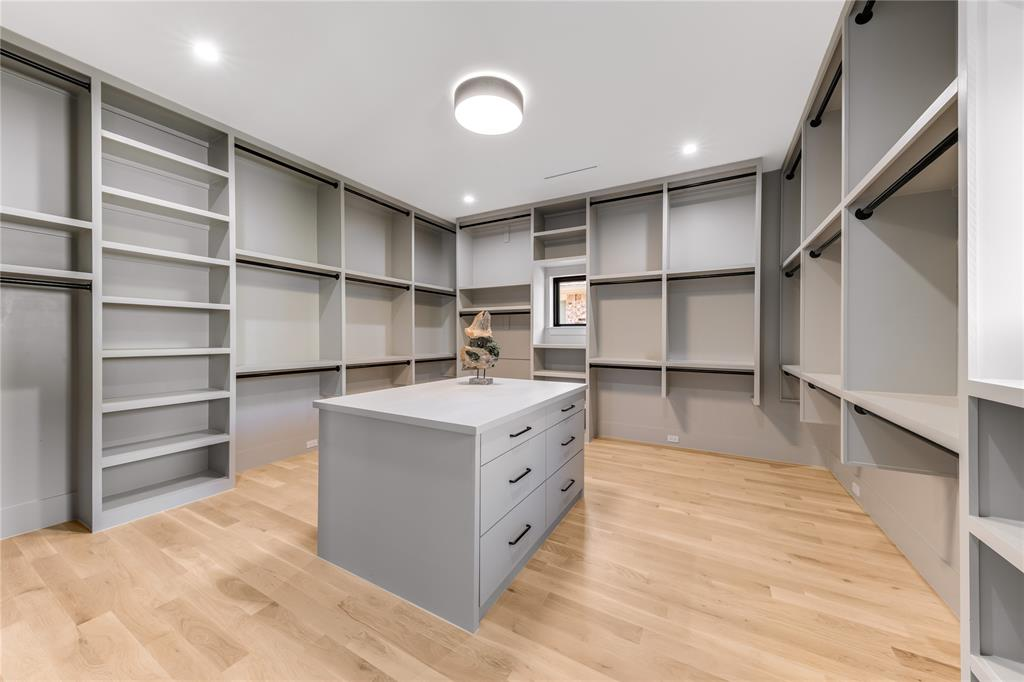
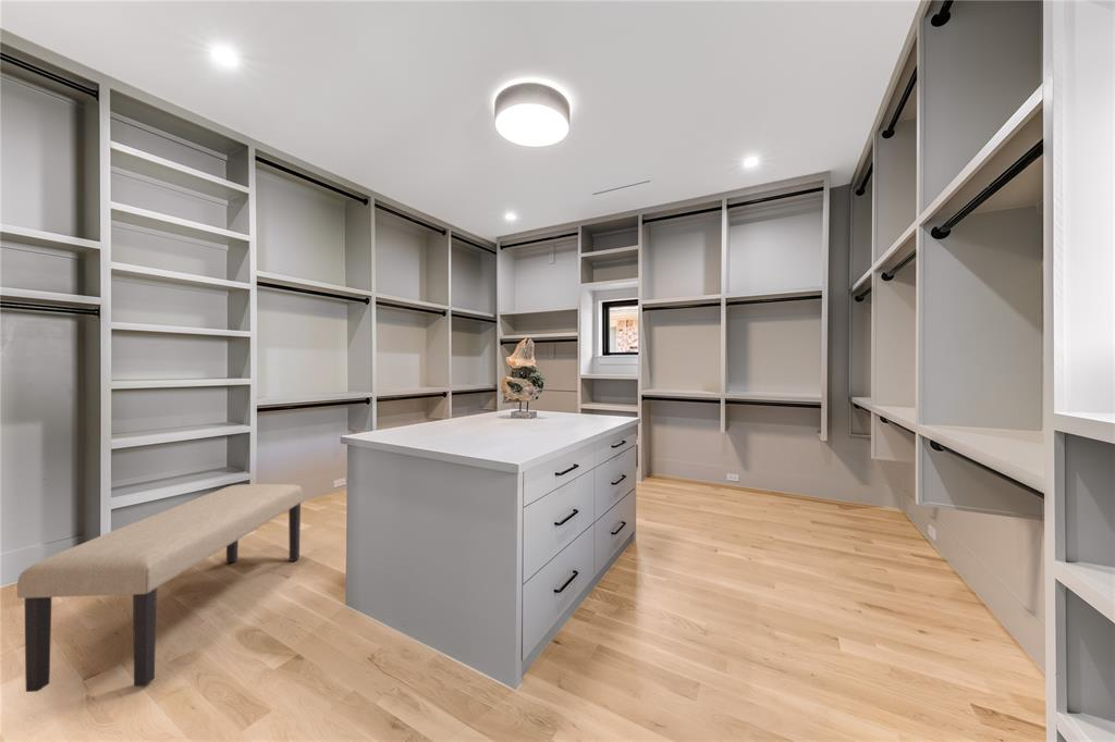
+ bench (198, 558)
